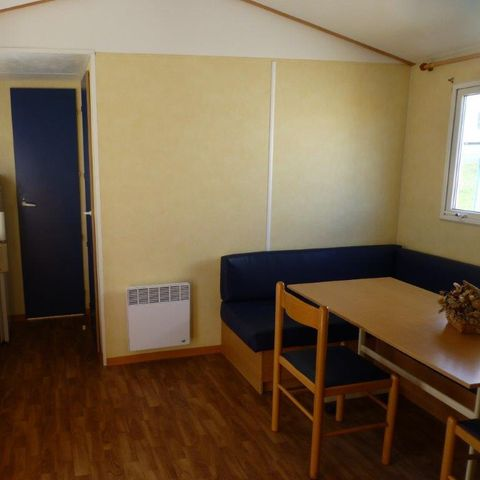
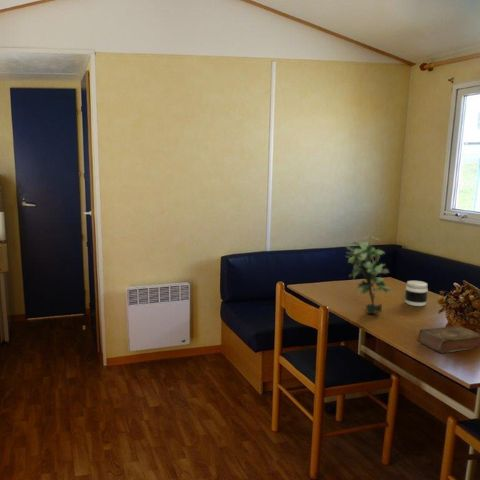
+ jar (416, 293)
+ book (450, 338)
+ potted plant (366, 274)
